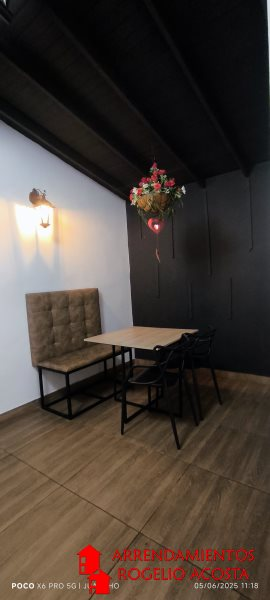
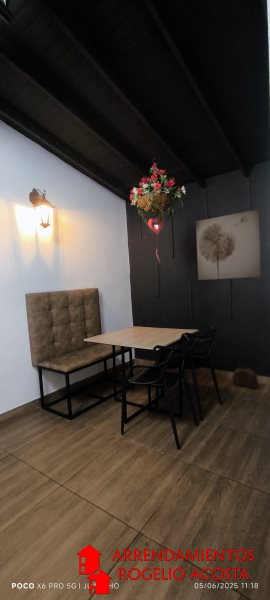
+ bag (245, 376)
+ wall art (226, 247)
